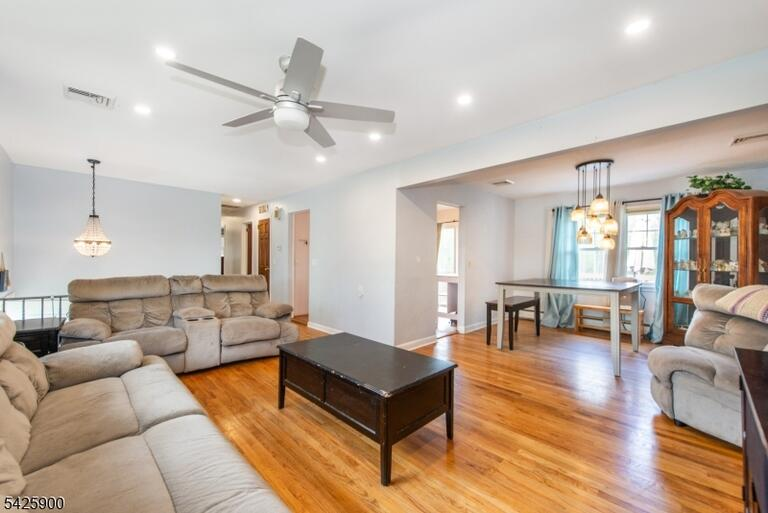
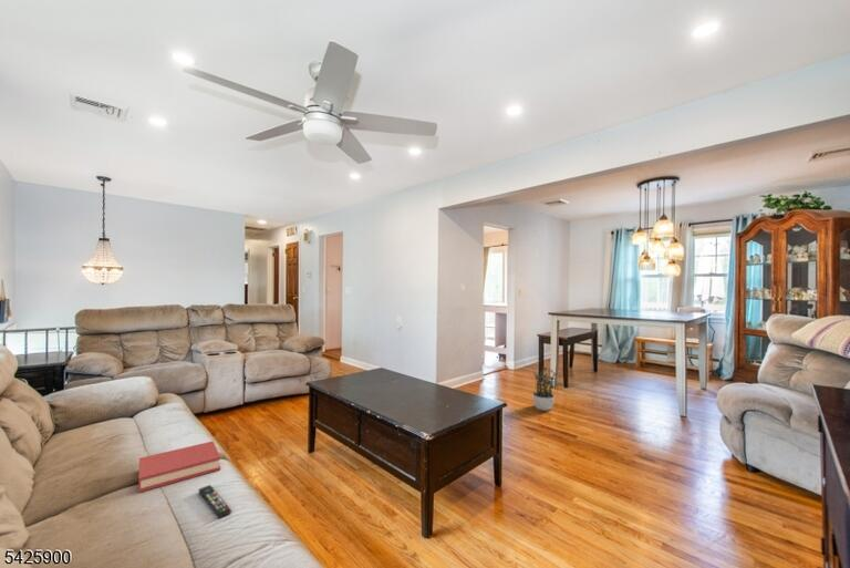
+ remote control (214, 499)
+ potted plant (546, 388)
+ hardback book (179, 463)
